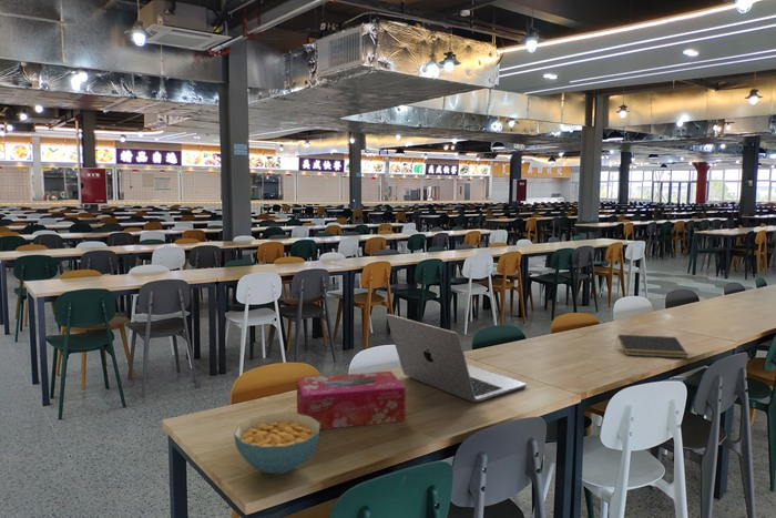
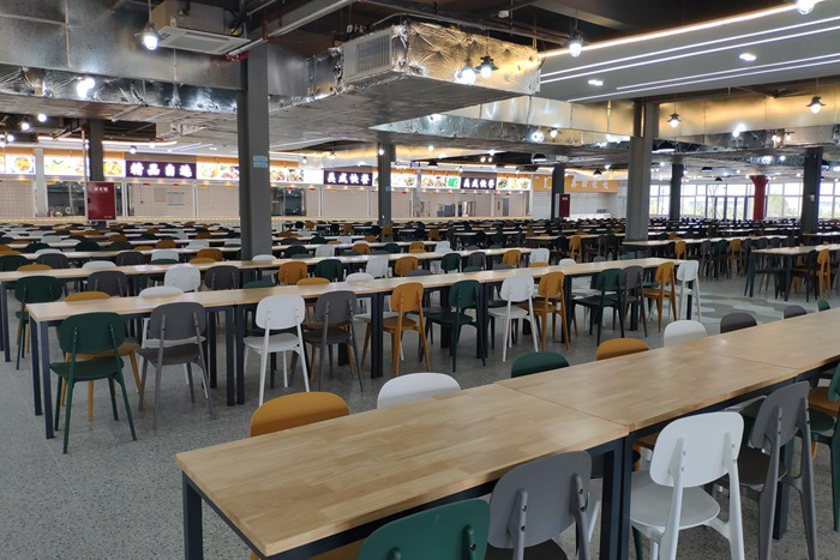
- tissue box (349, 398)
- laptop (456, 349)
- notepad (651, 345)
- cereal bowl (278, 448)
